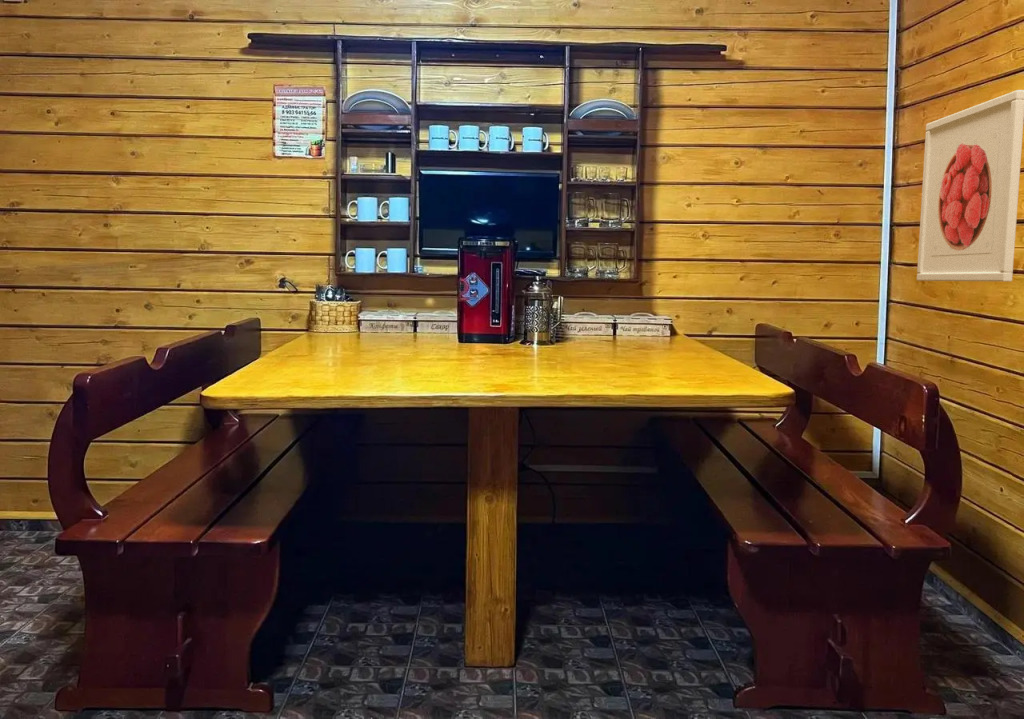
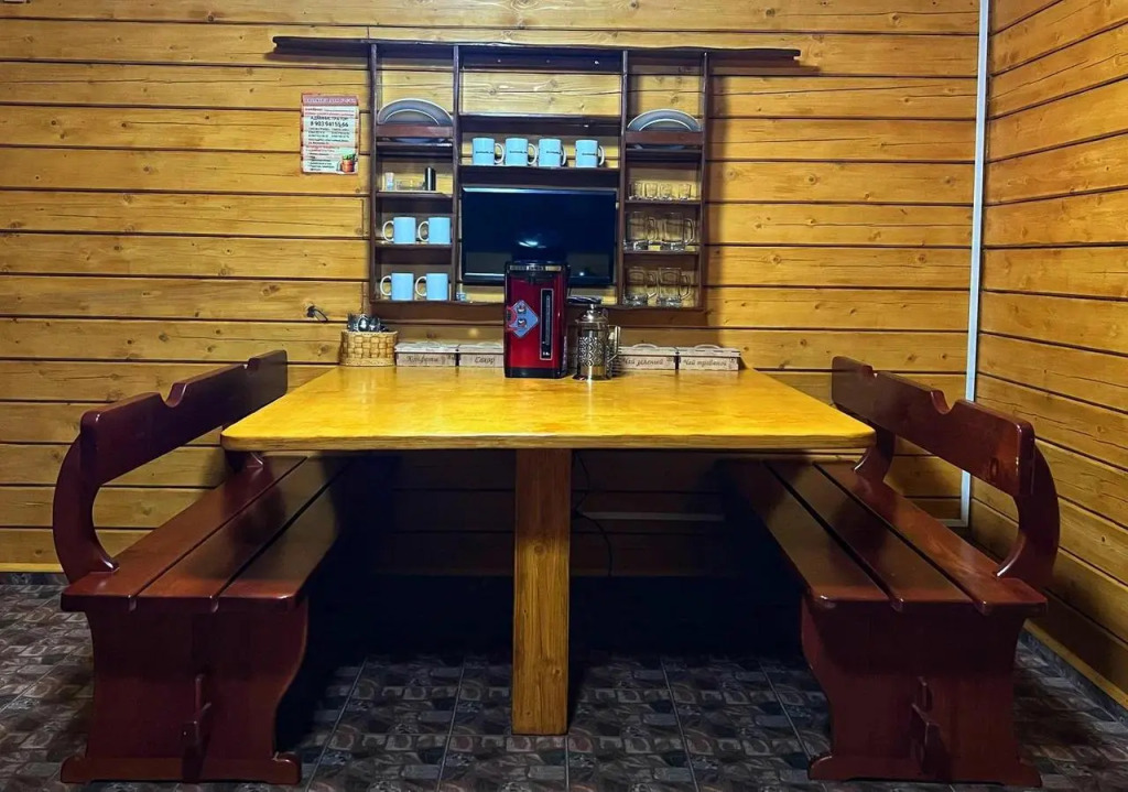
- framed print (965, 195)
